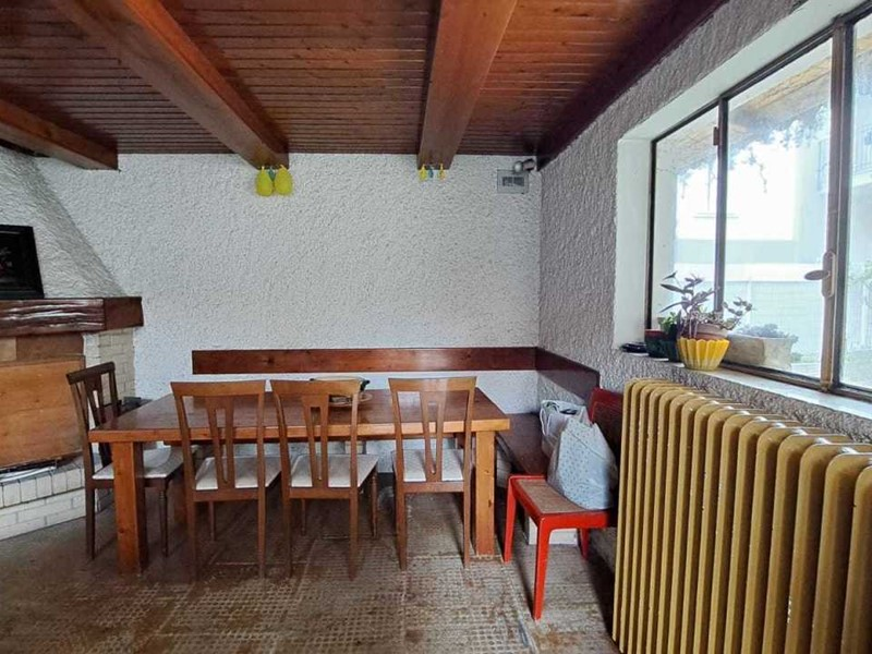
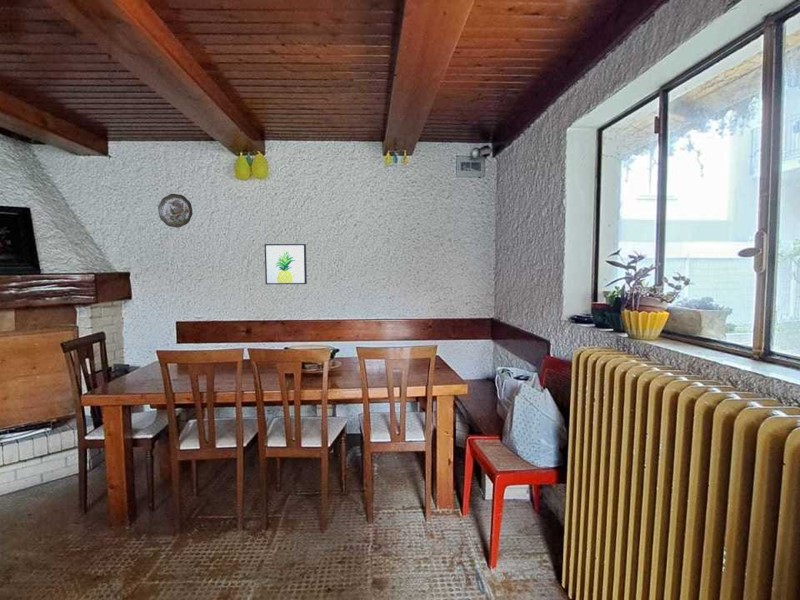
+ wall art (285, 264)
+ decorative plate (176, 210)
